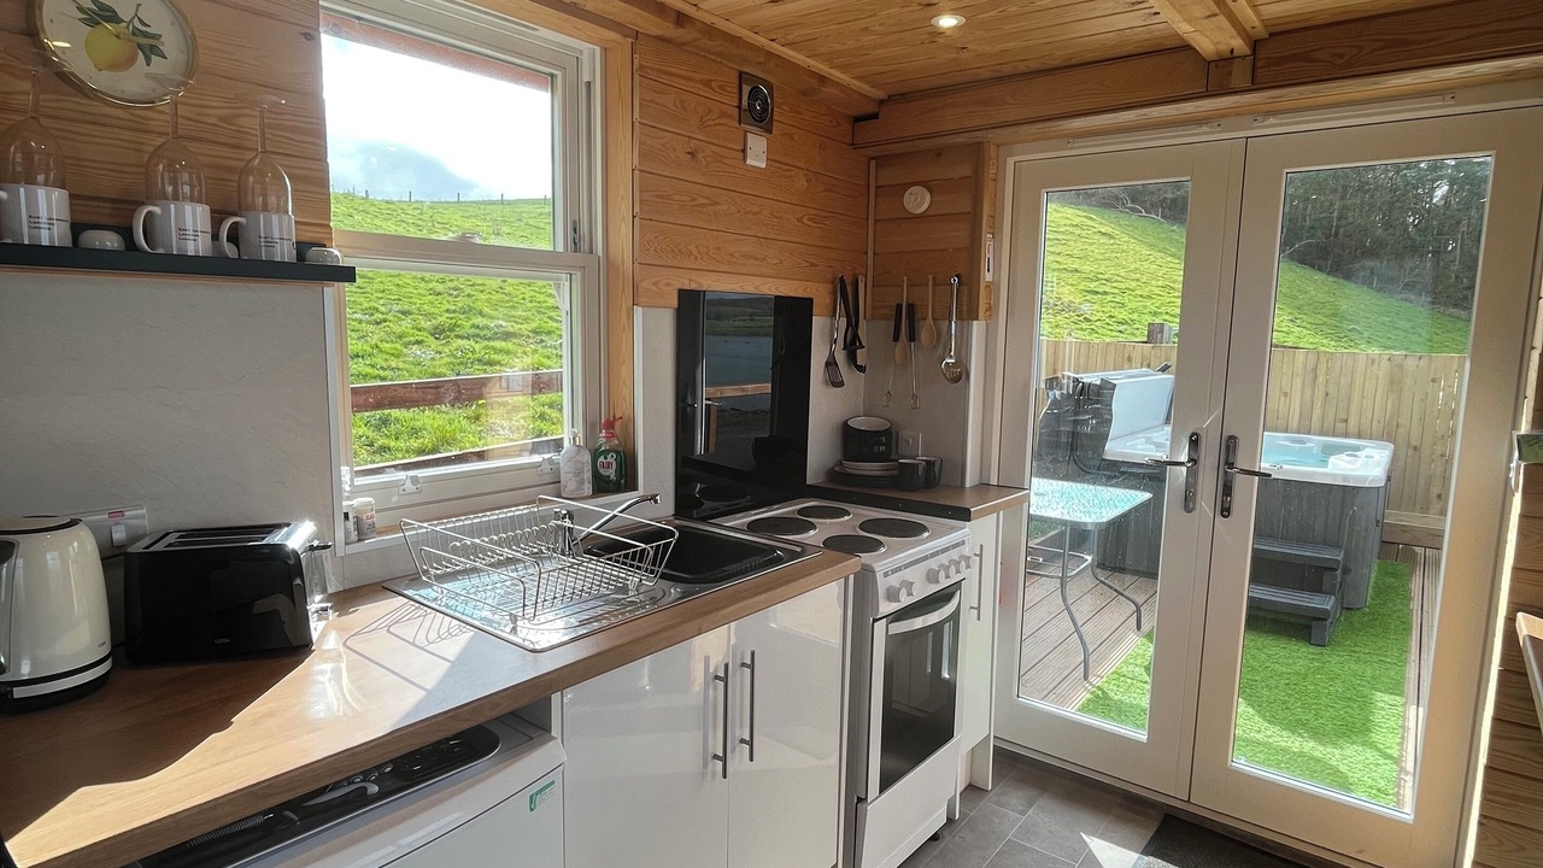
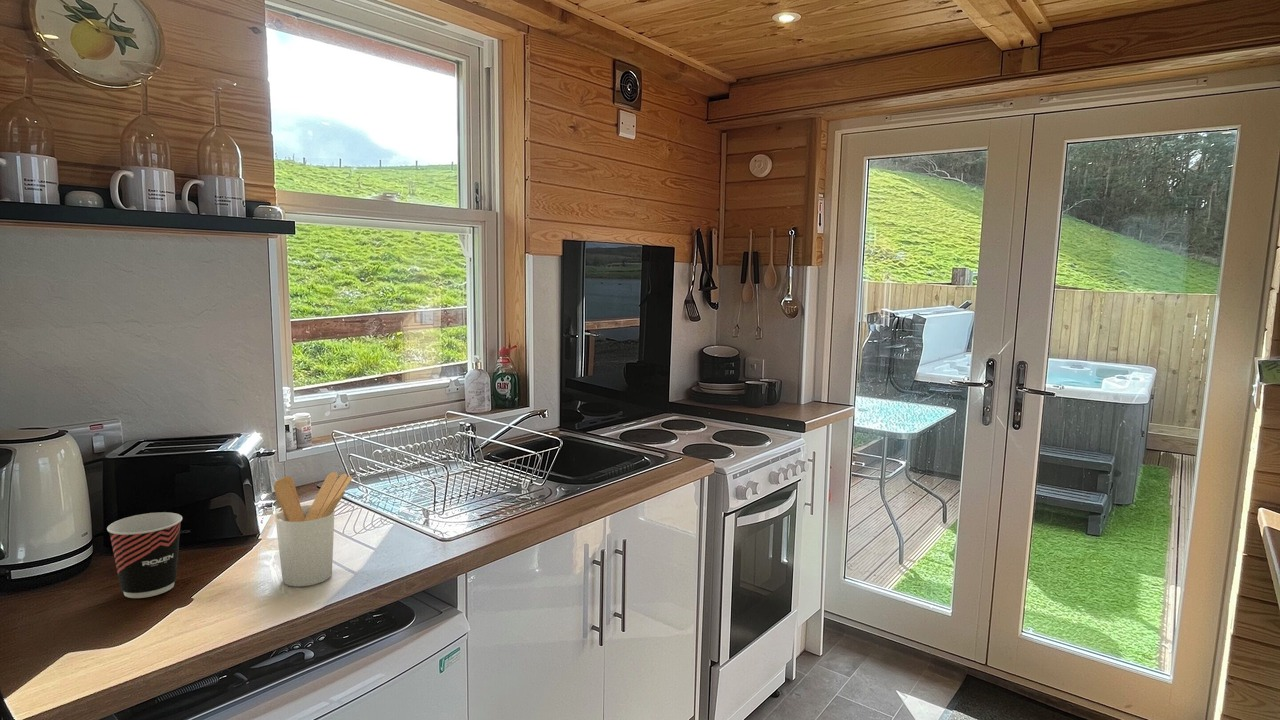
+ cup (147, 555)
+ utensil holder (316, 525)
